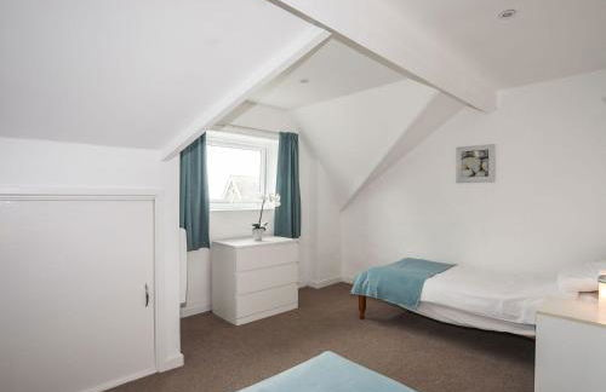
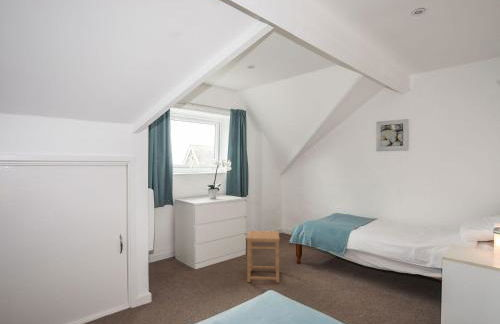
+ side table (263, 248)
